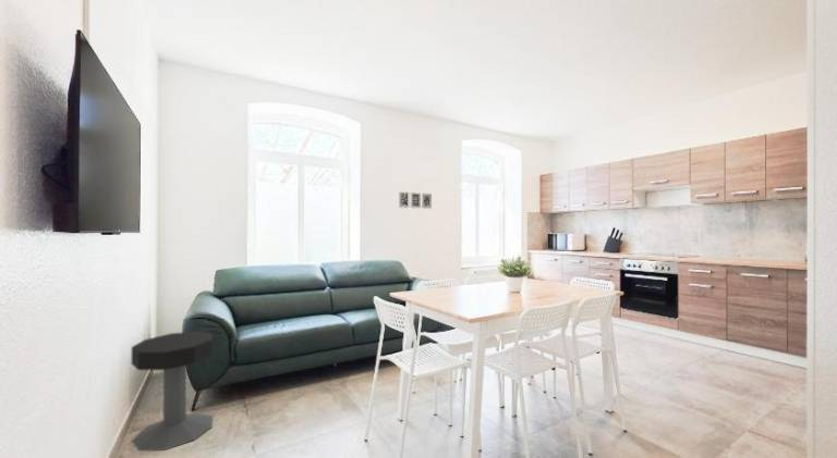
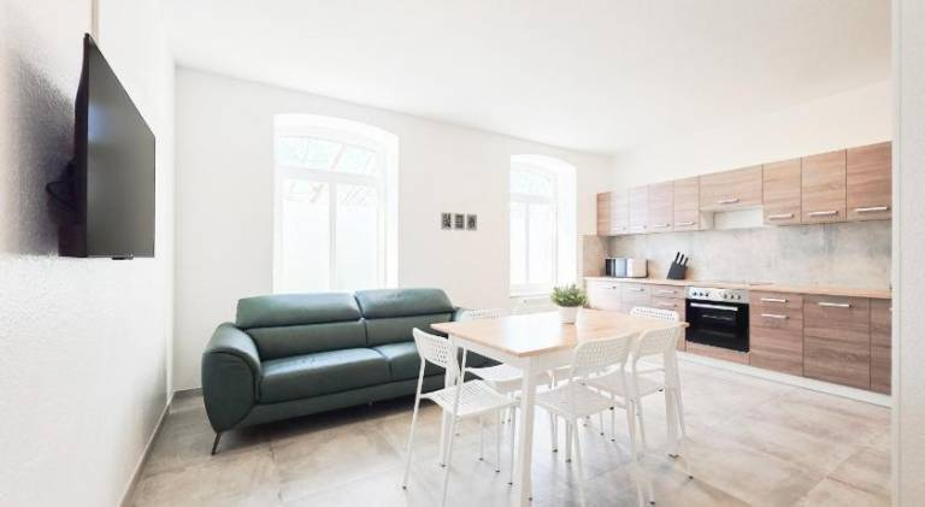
- side table (173, 385)
